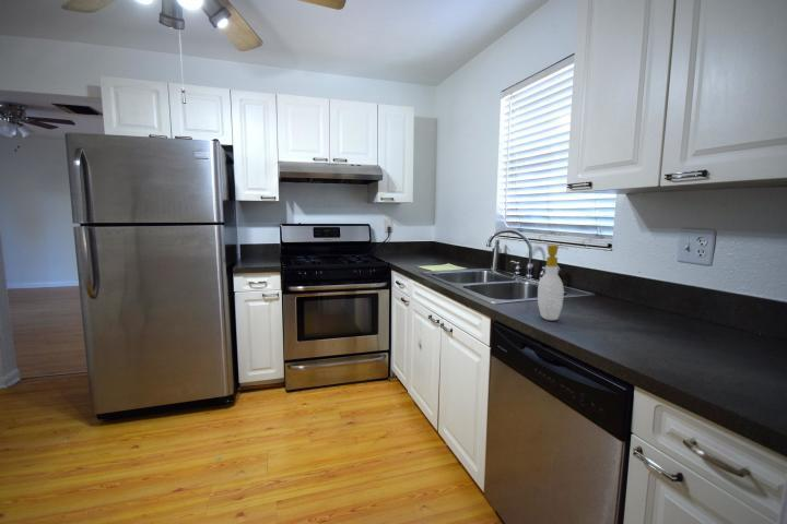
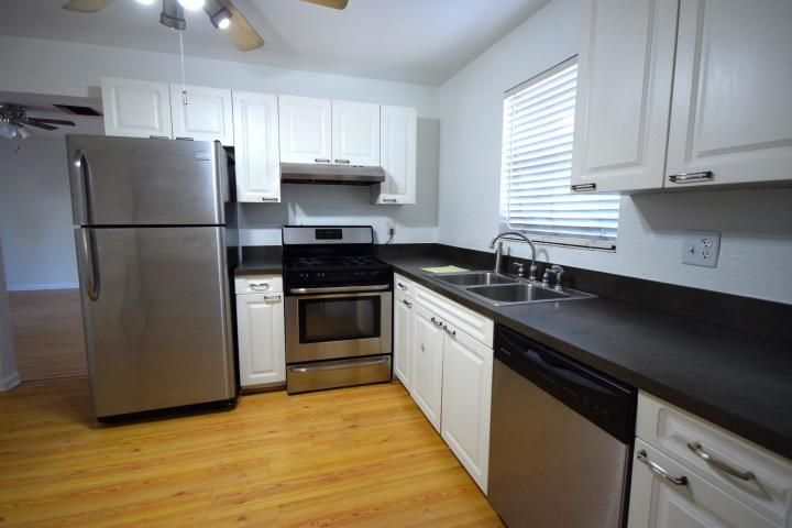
- soap bottle (552, 282)
